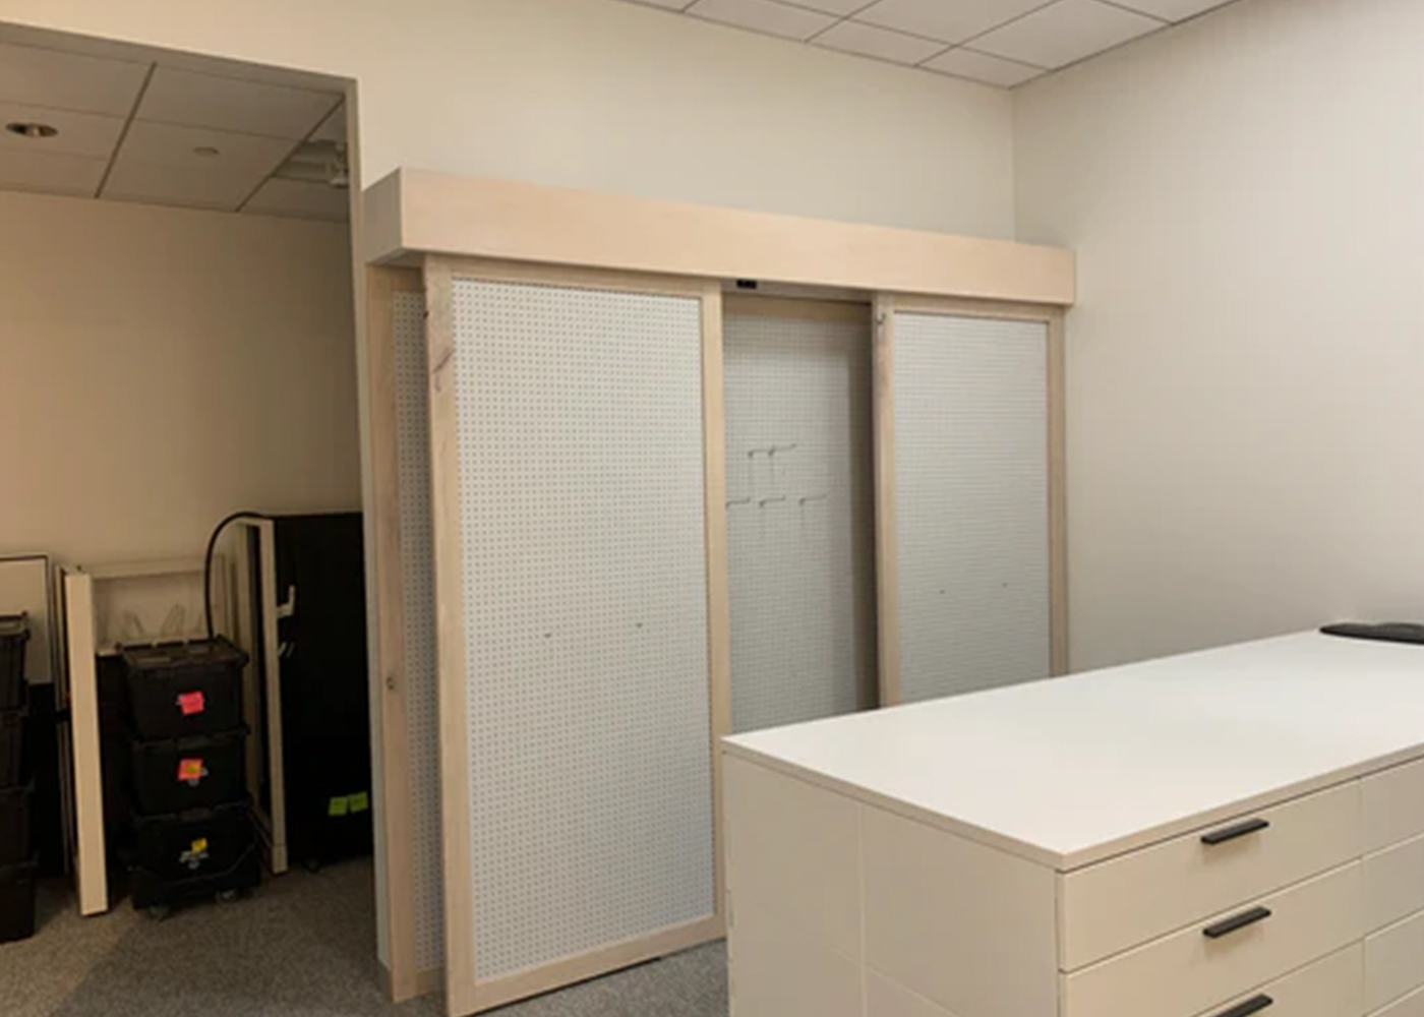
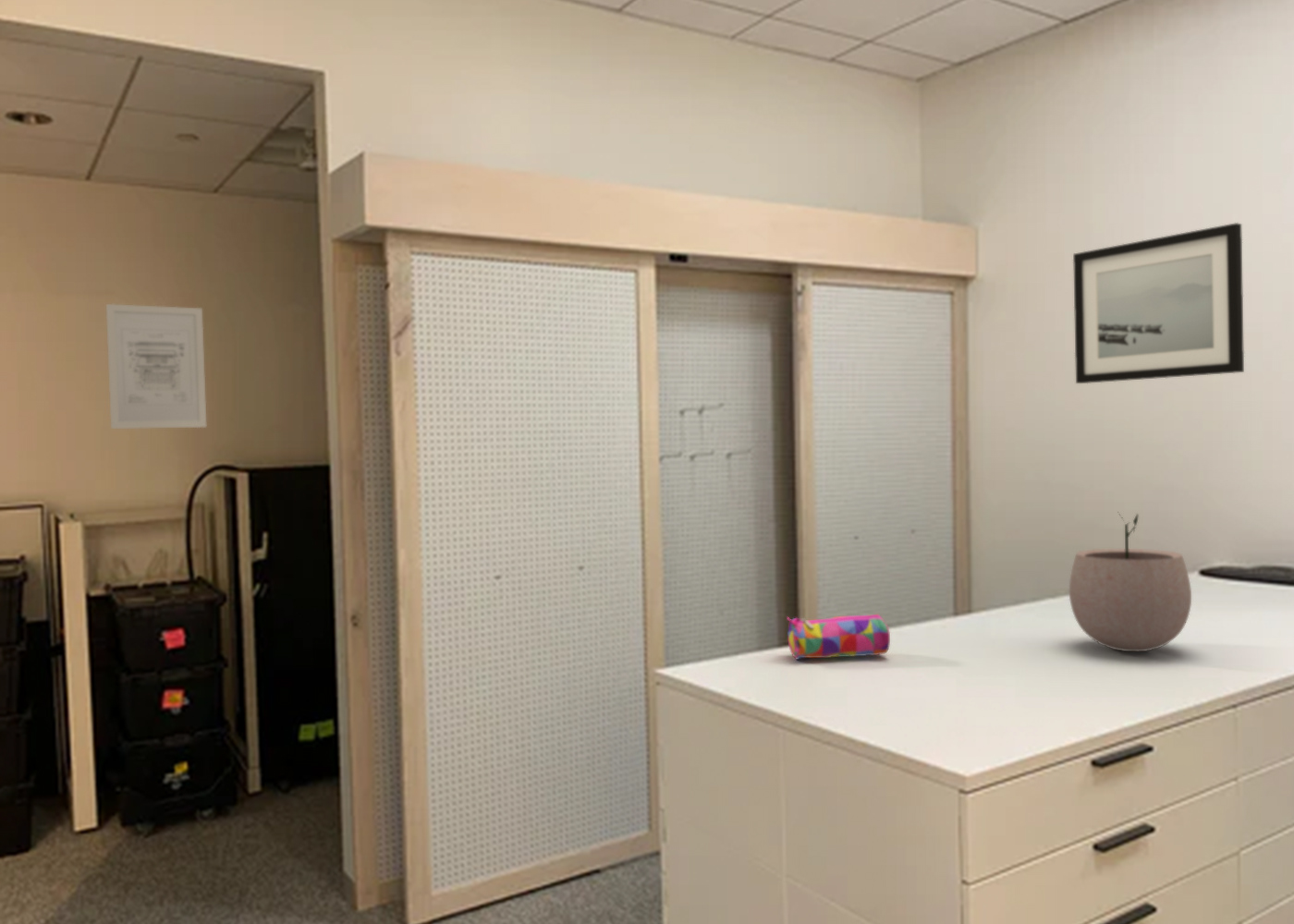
+ wall art (1153, 309)
+ wall art (157, 367)
+ plant pot (1129, 580)
+ pencil case (836, 636)
